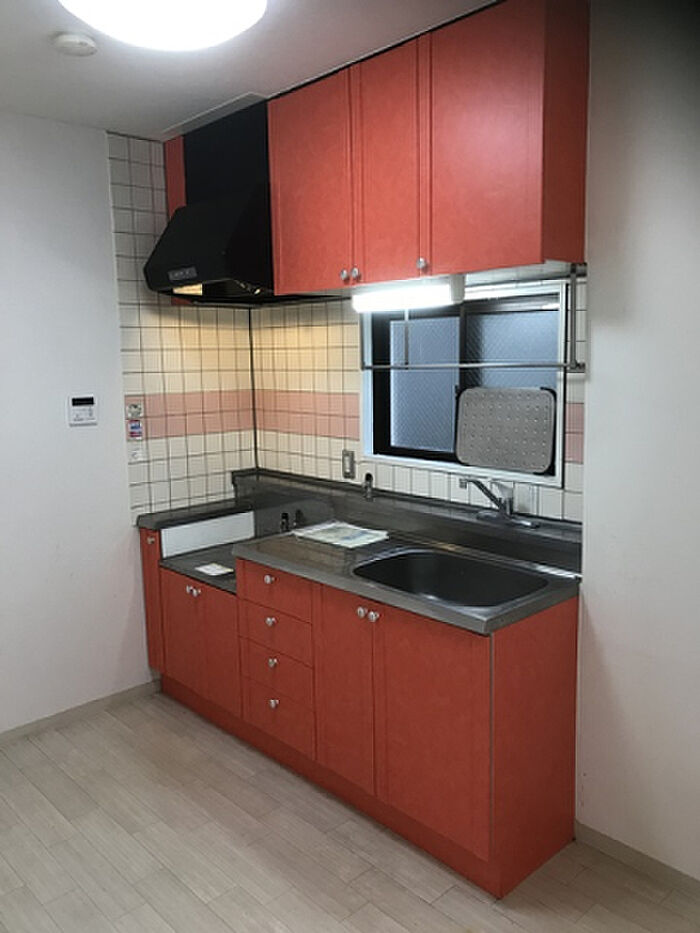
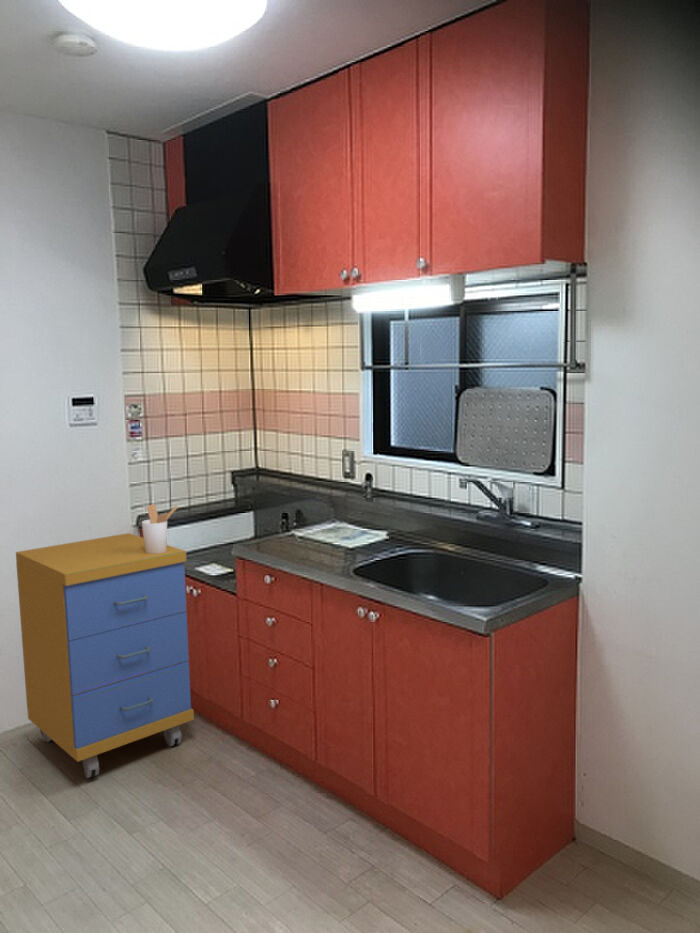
+ storage cabinet (106, 649)
+ utensil holder (161, 527)
